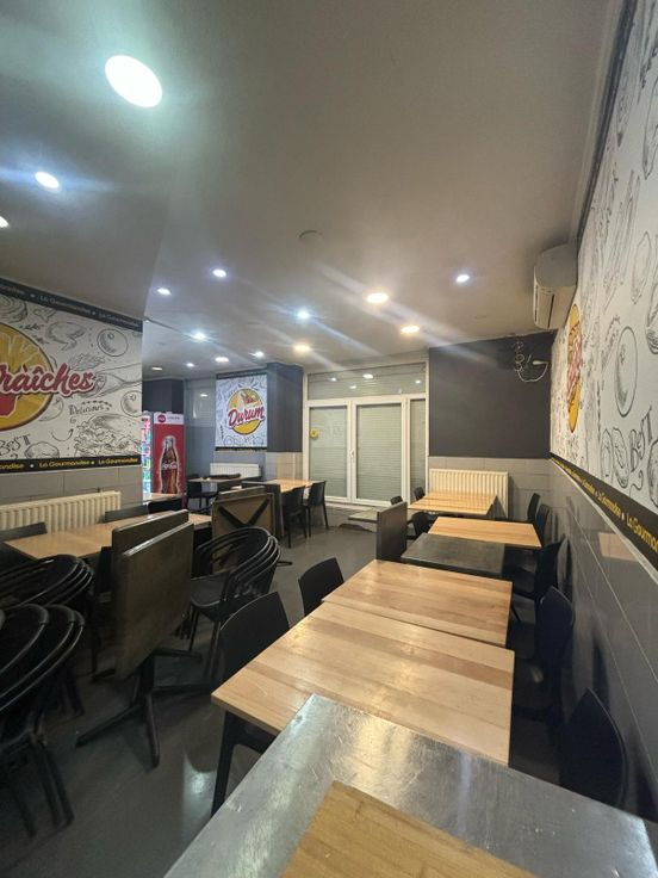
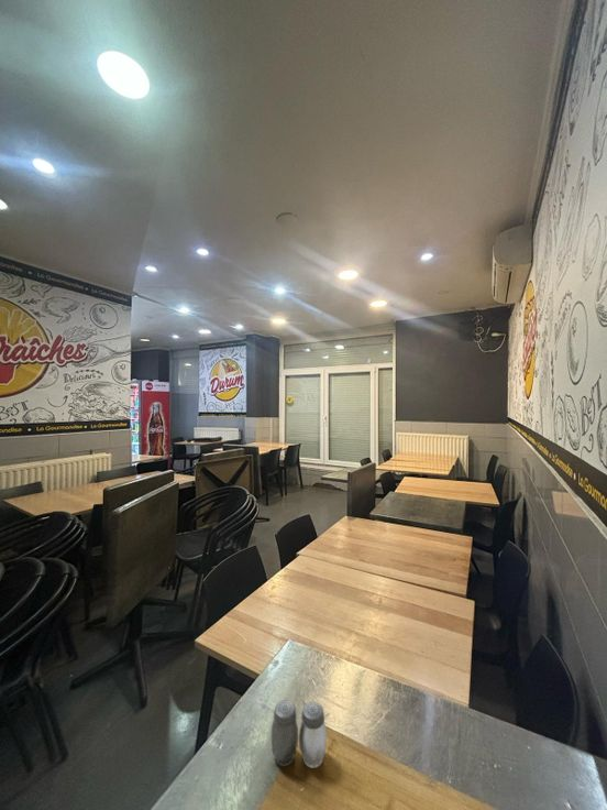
+ salt and pepper shaker (297, 732)
